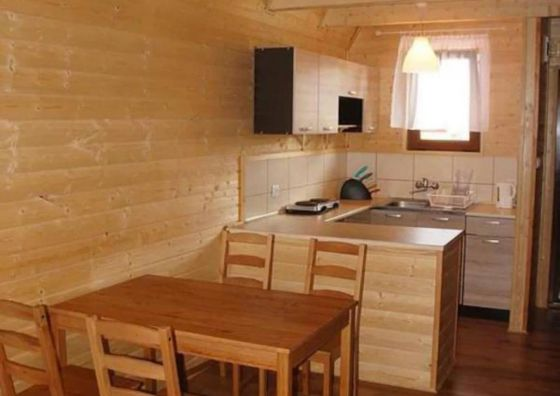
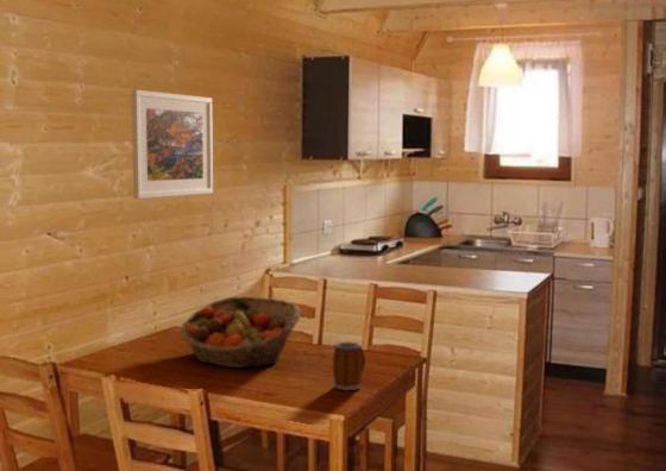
+ mug (348, 365)
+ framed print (175, 145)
+ fruit basket (240, 331)
